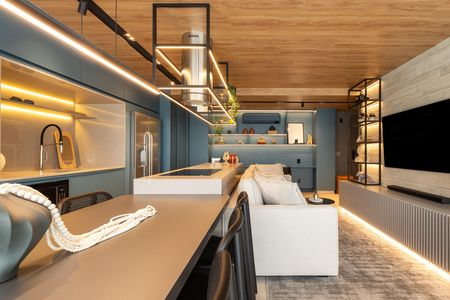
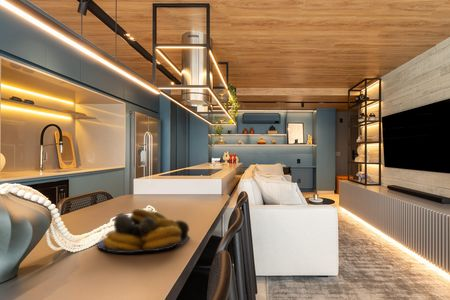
+ fruit bowl (144, 225)
